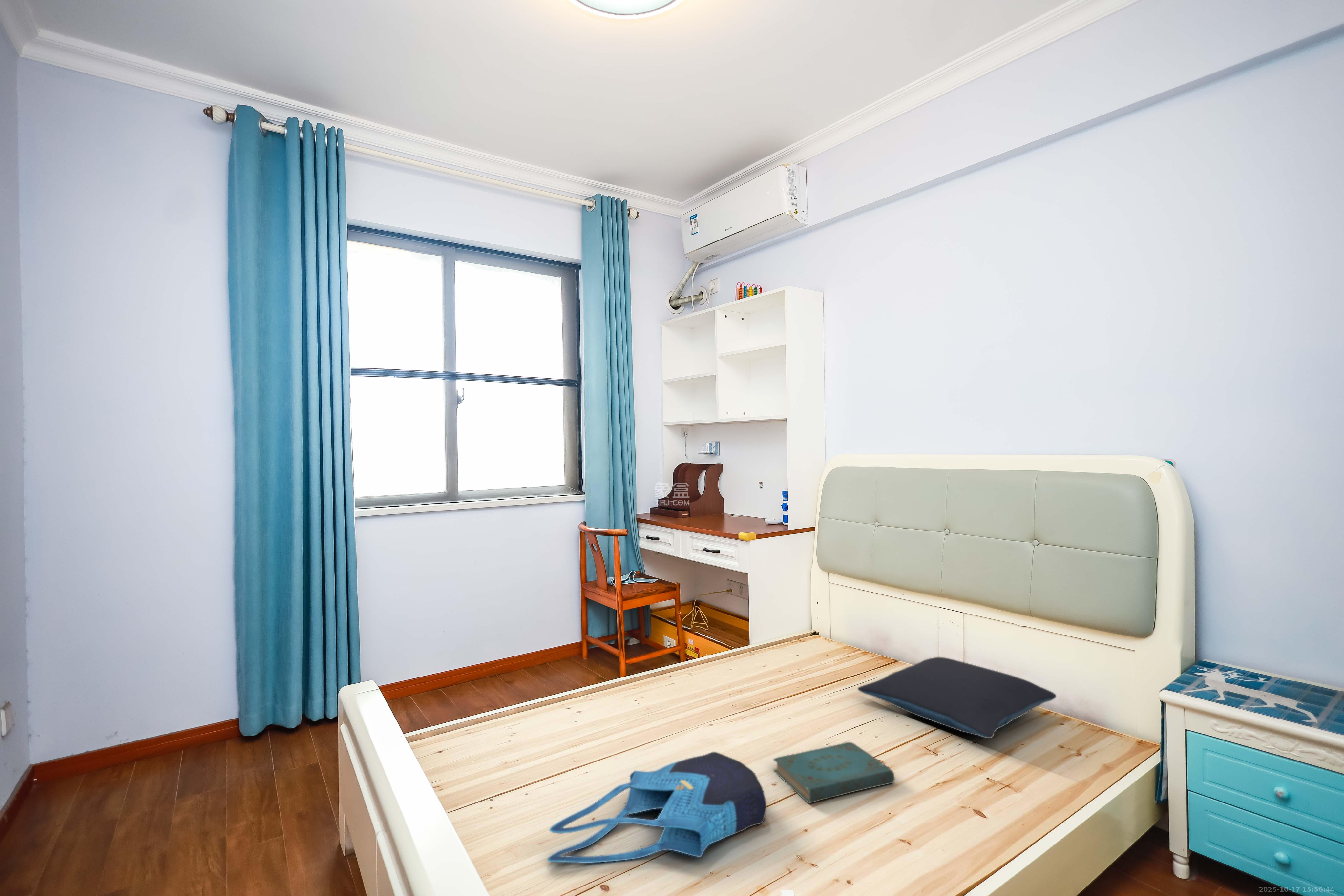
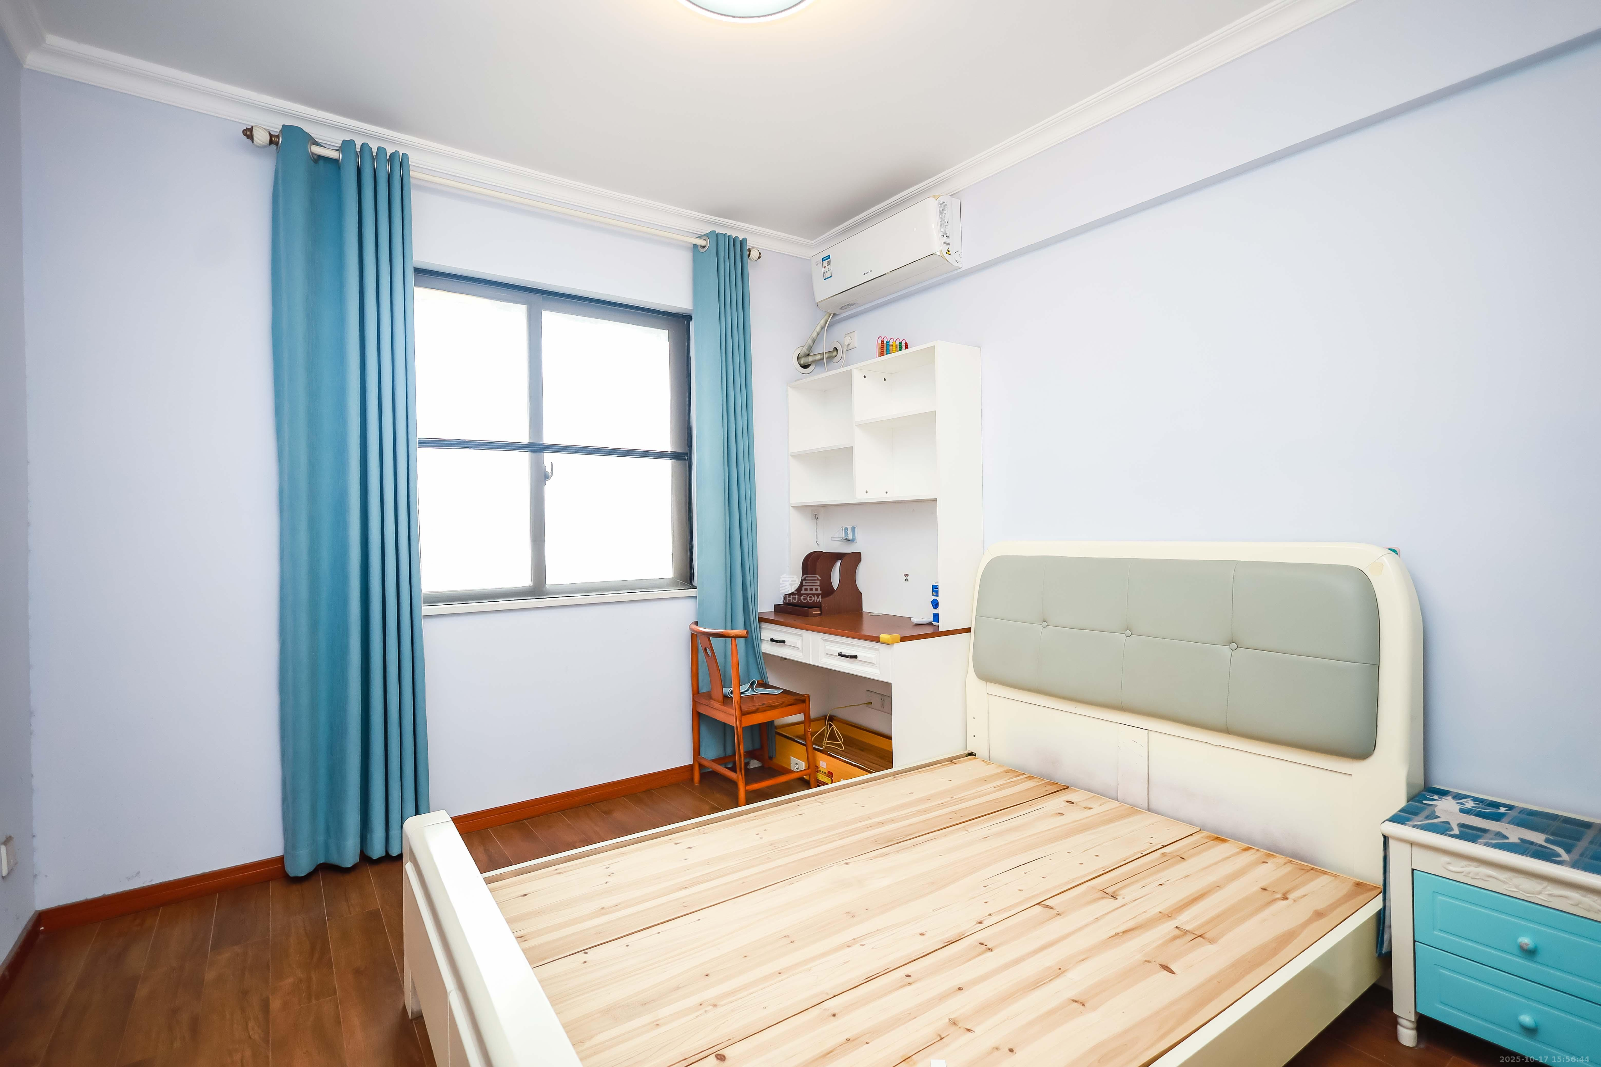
- book (832, 770)
- tote bag (657, 808)
- pillow (955, 692)
